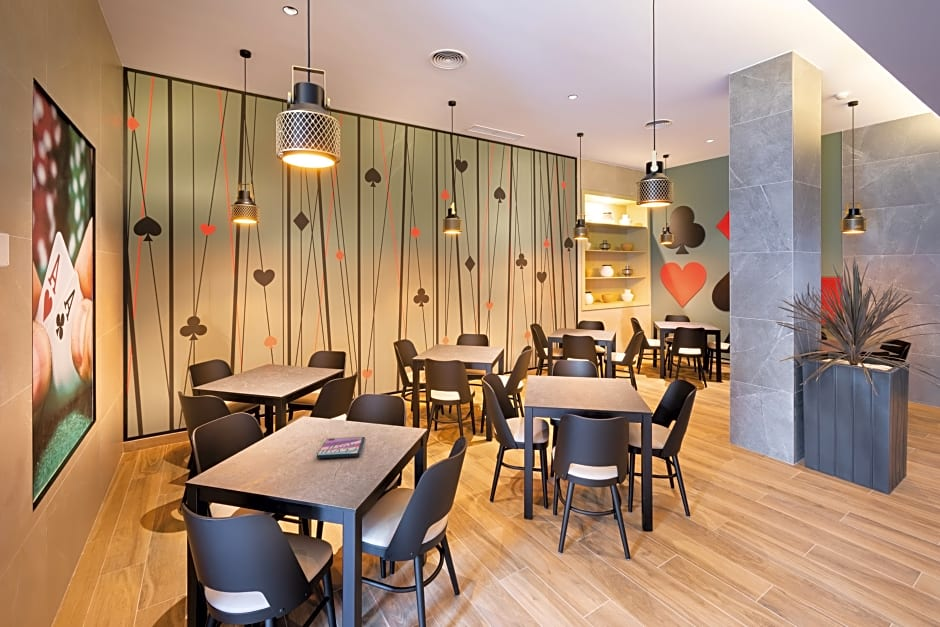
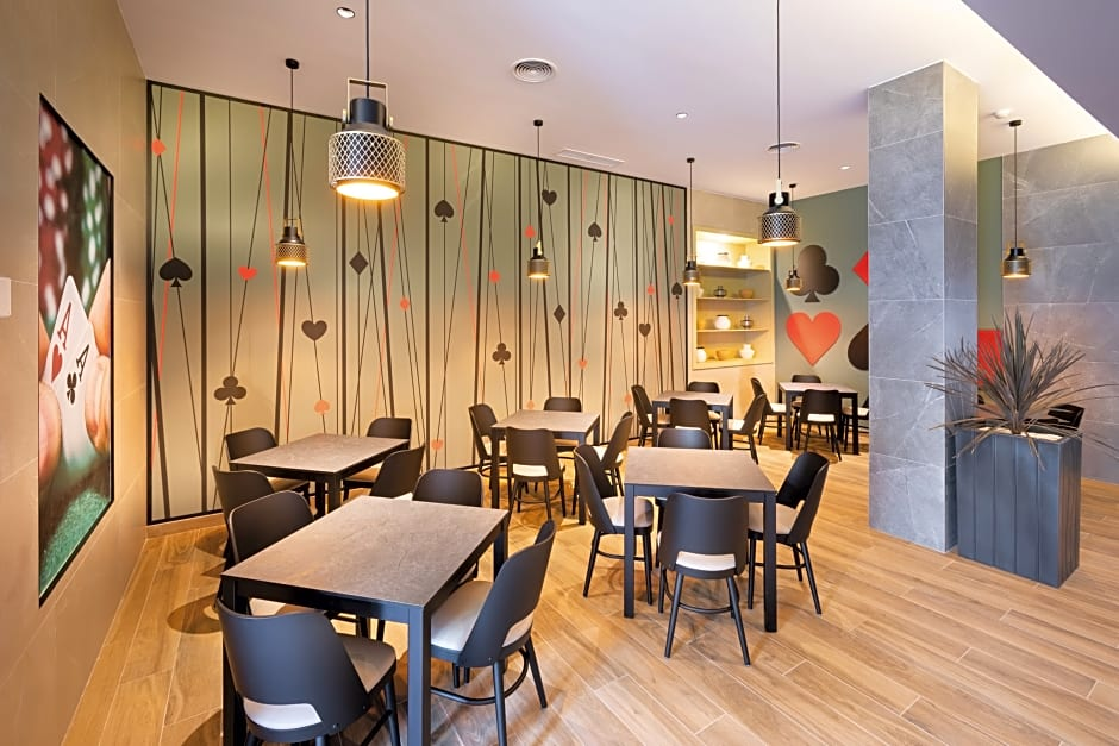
- video game case (342, 446)
